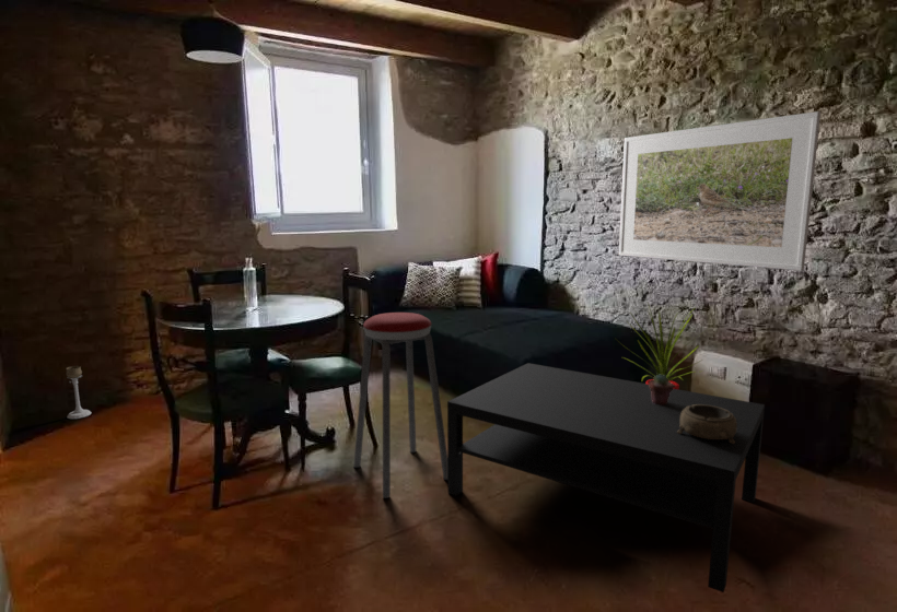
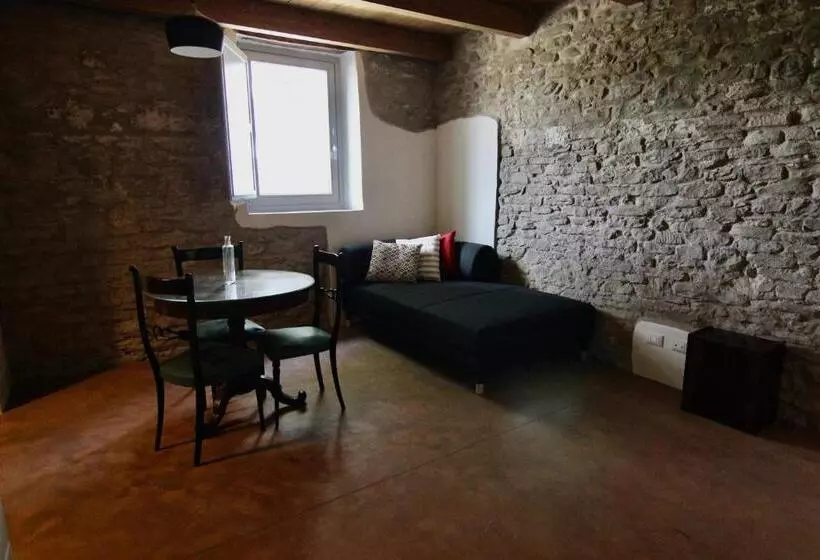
- house plant (664, 362)
- coffee table (602, 449)
- music stool (408, 396)
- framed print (702, 196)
- potted succulent (661, 388)
- candle holder (75, 391)
- decorative bowl (708, 421)
